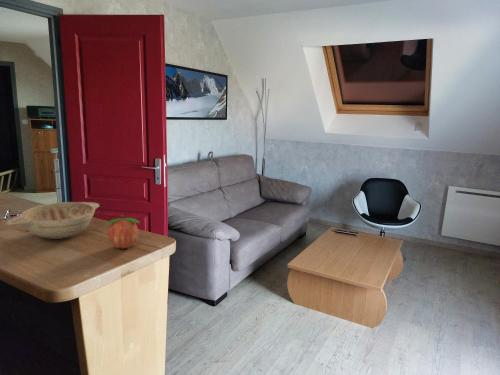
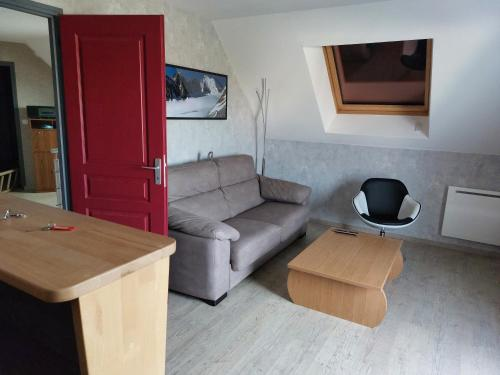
- fruit (123, 231)
- decorative bowl (59, 222)
